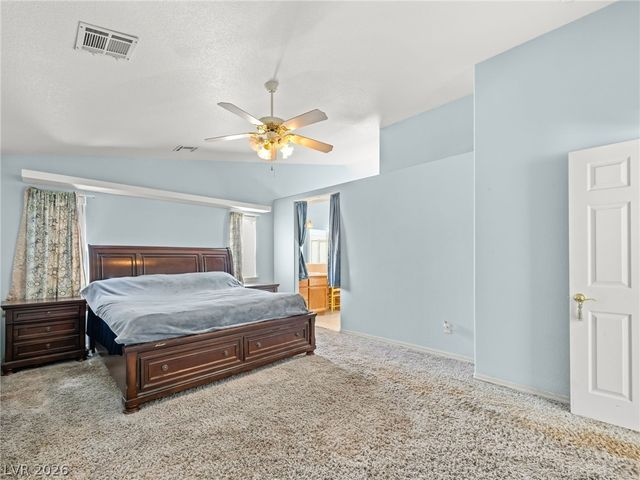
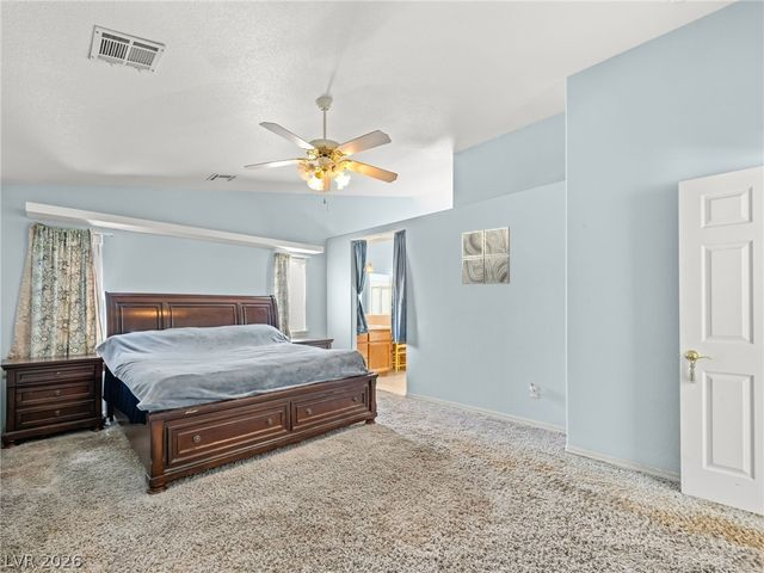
+ wall art (485, 255)
